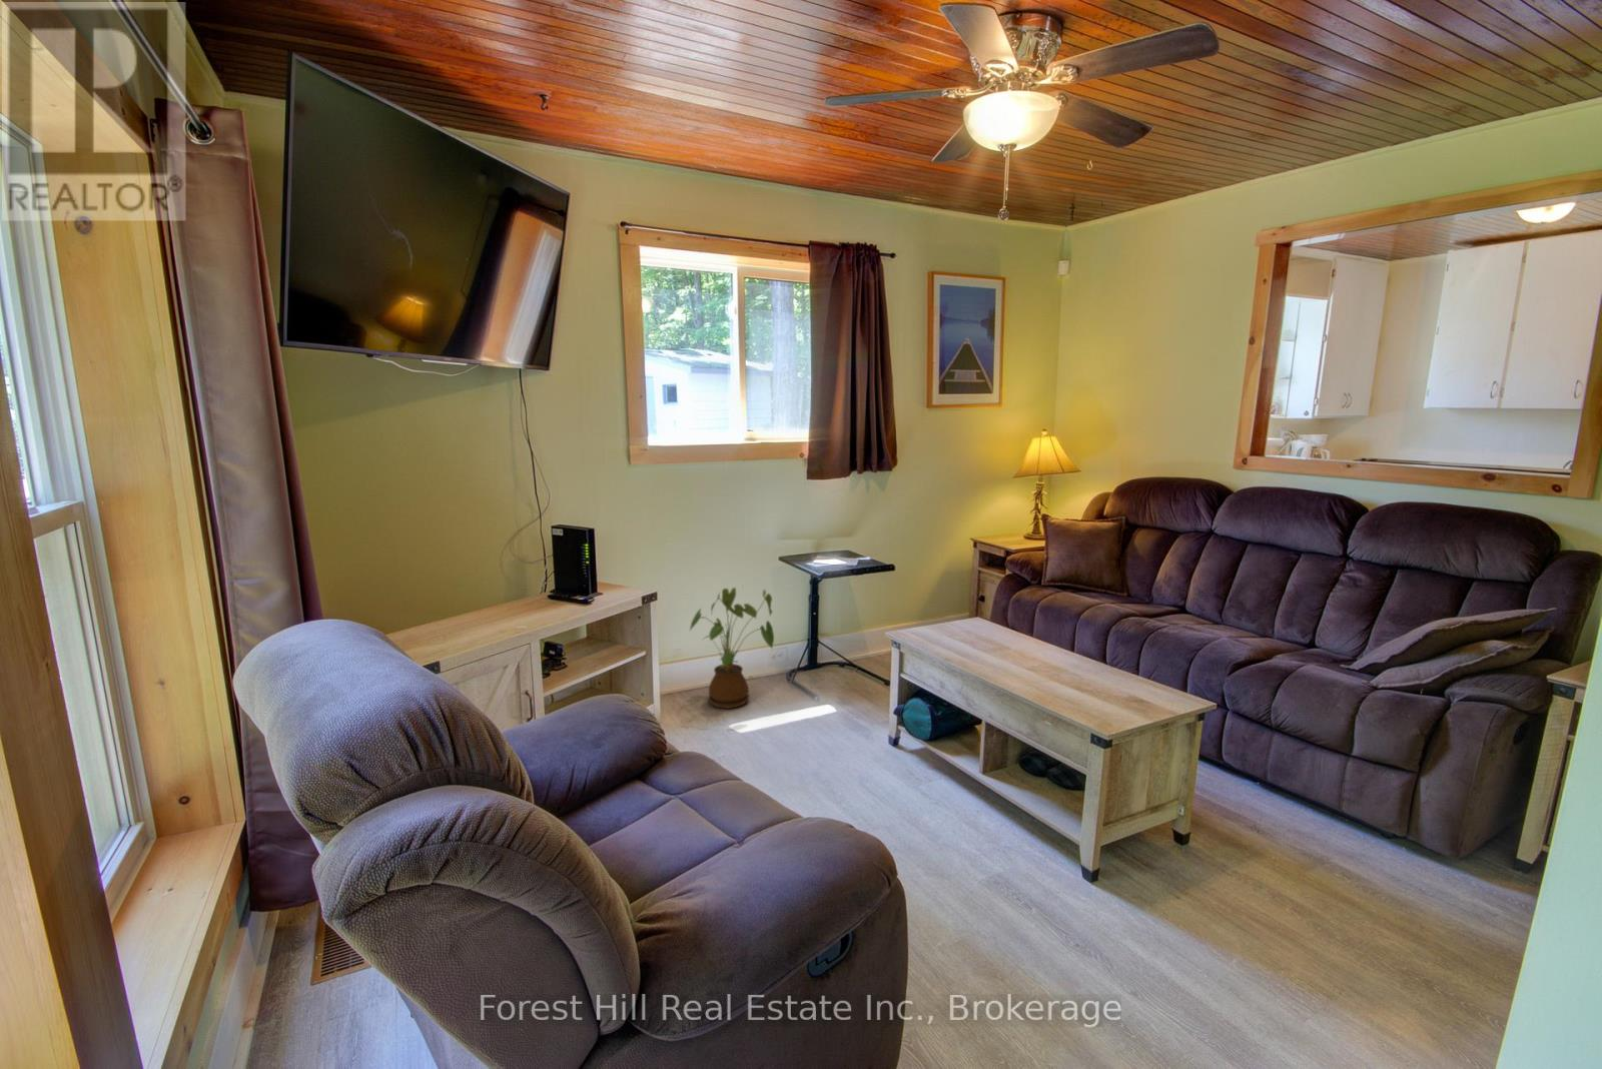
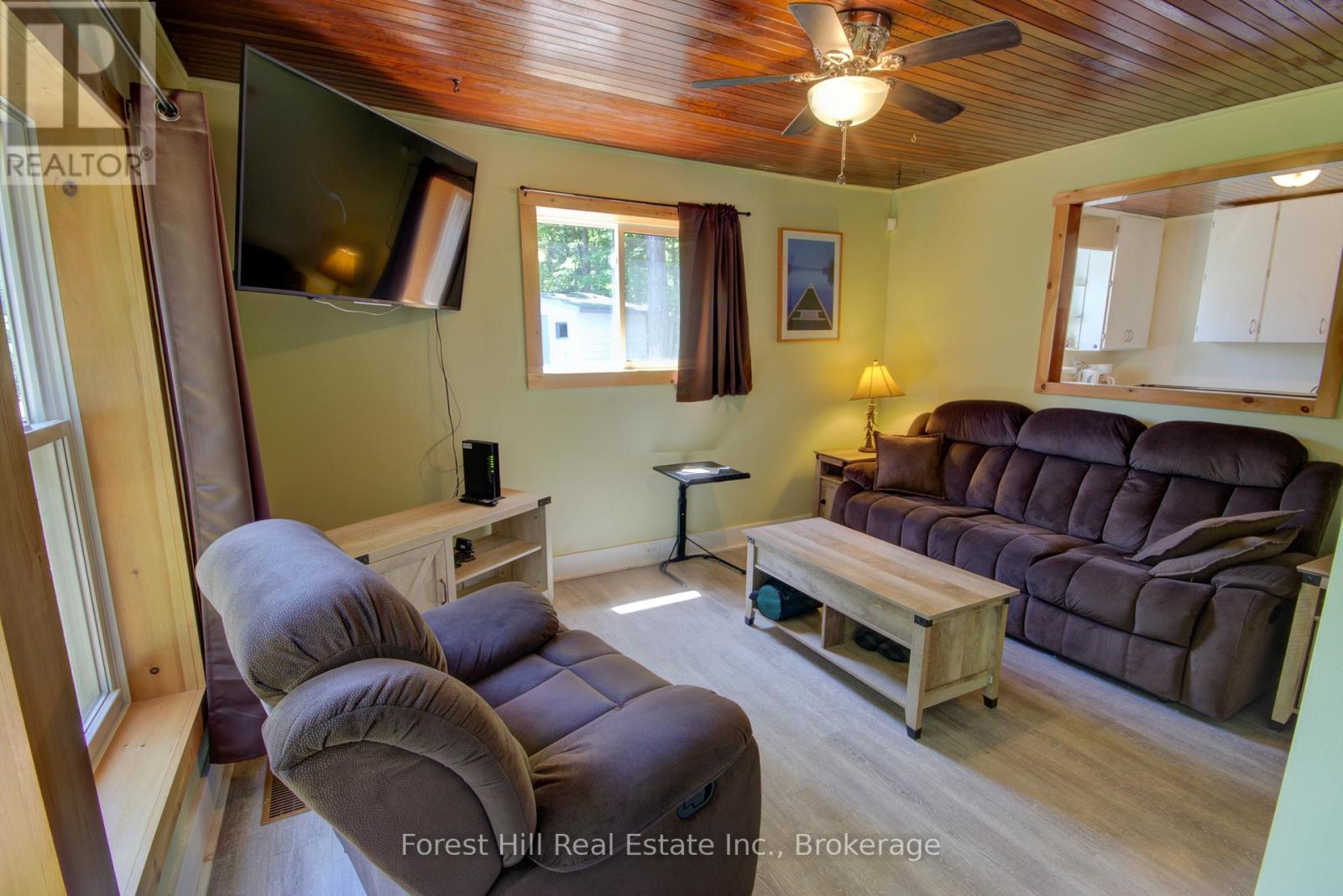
- house plant (737, 649)
